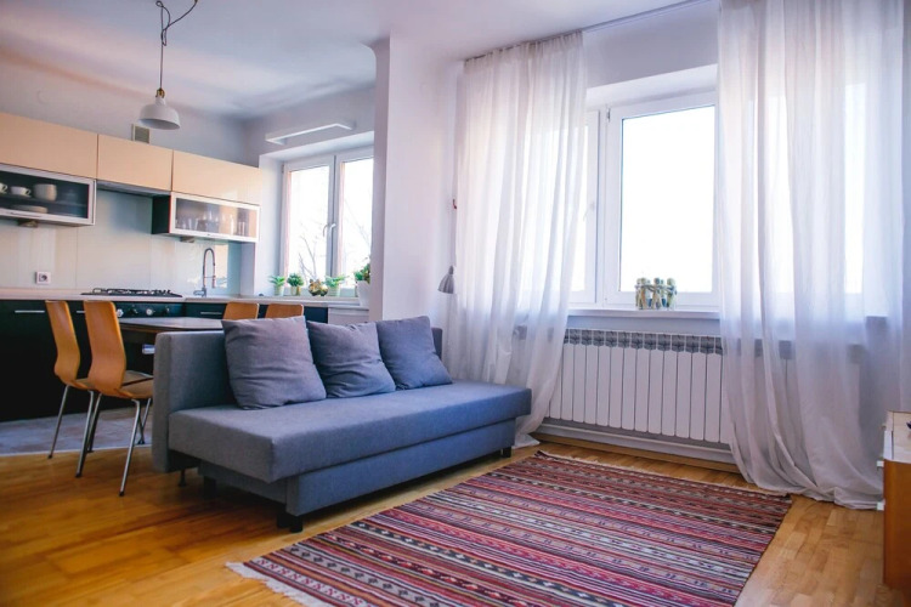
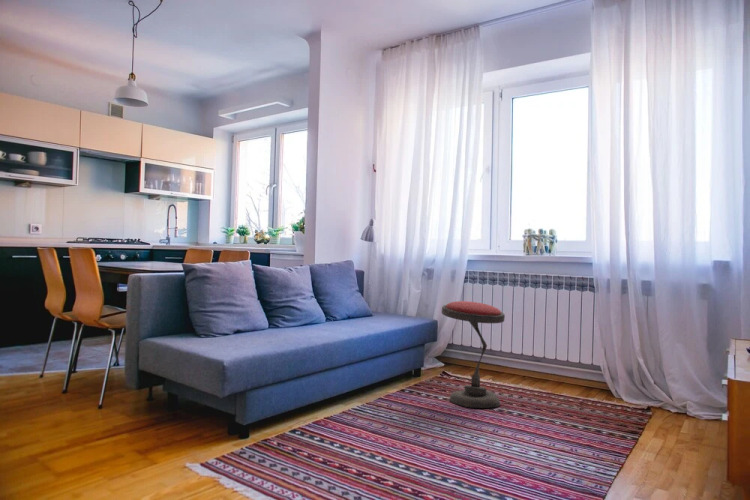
+ side table (481, 354)
